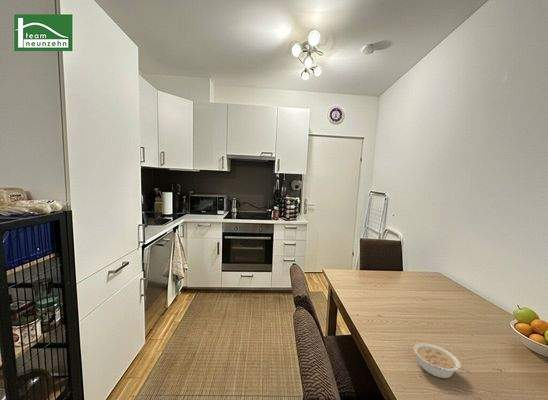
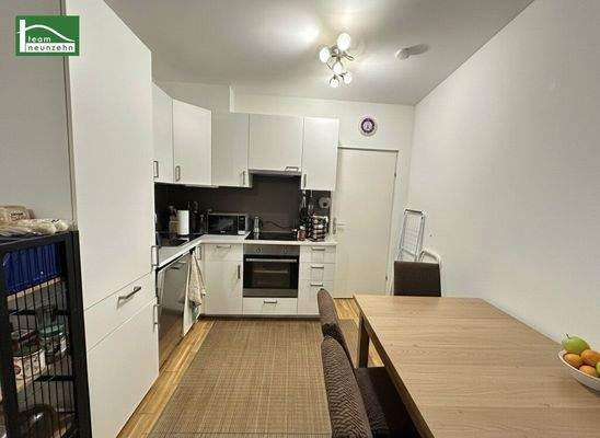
- legume (437, 361)
